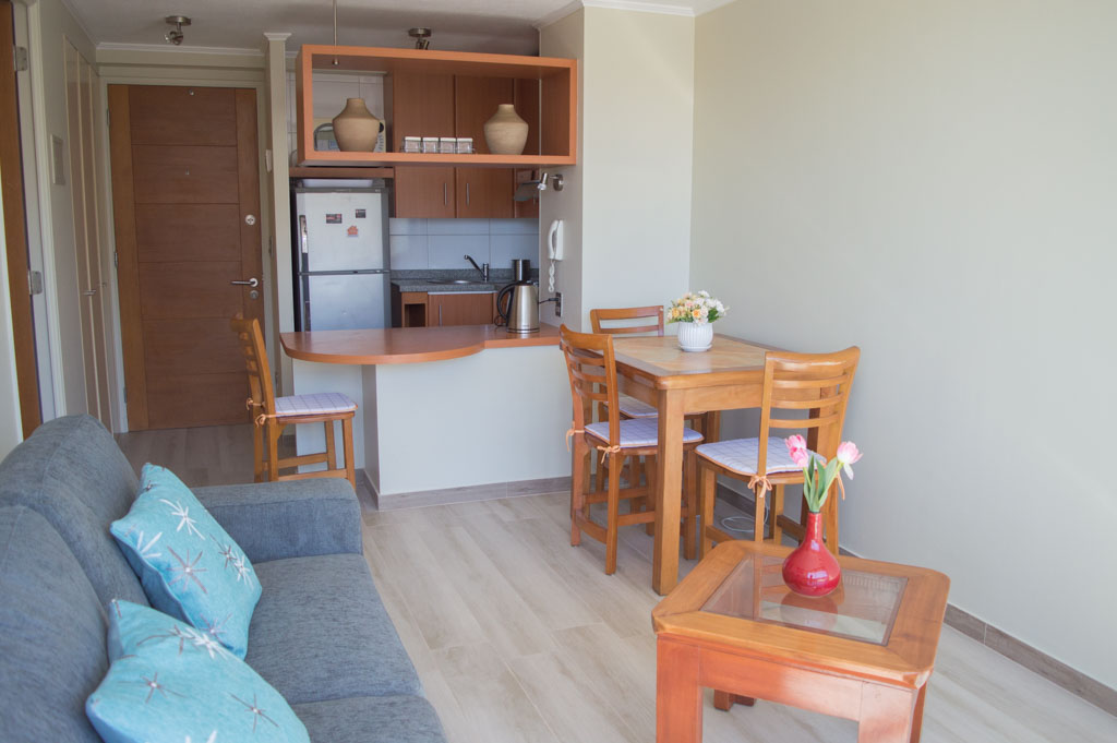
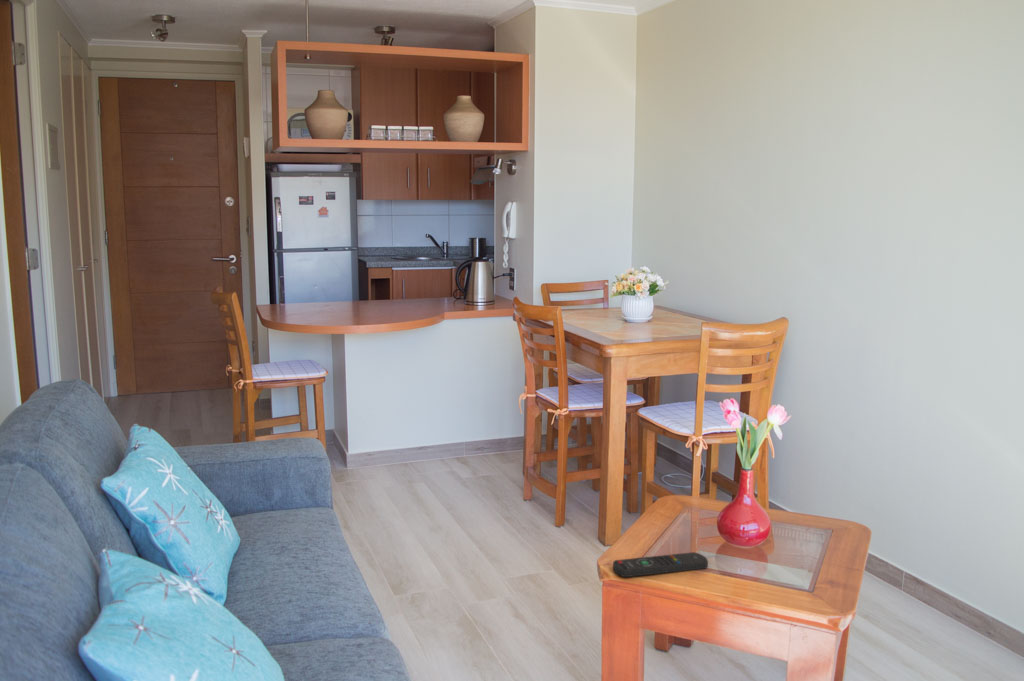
+ remote control (660, 564)
